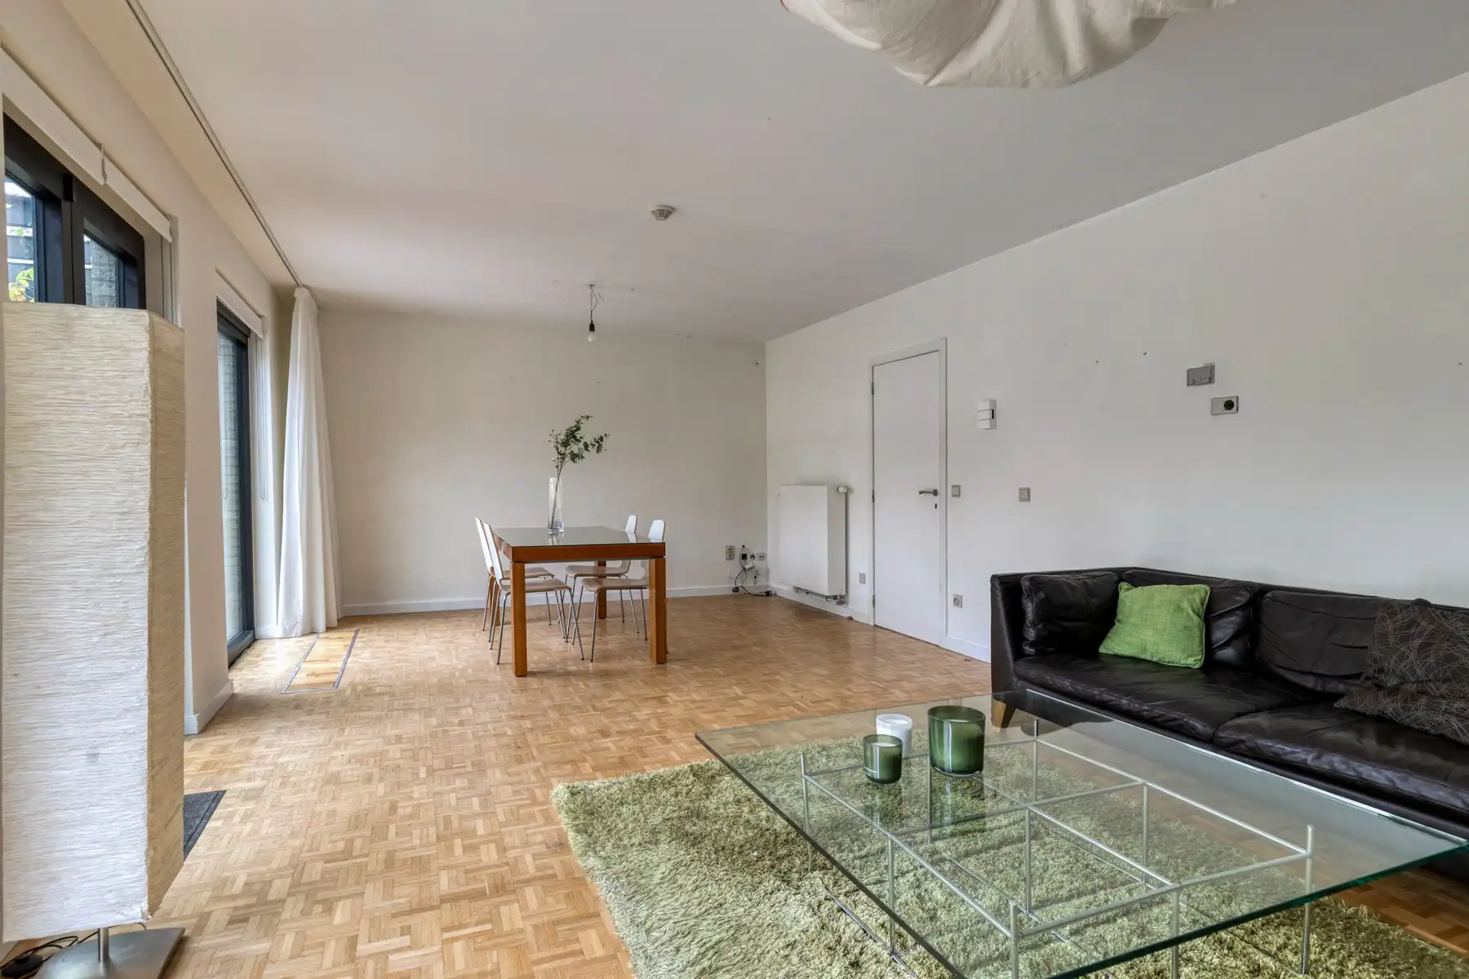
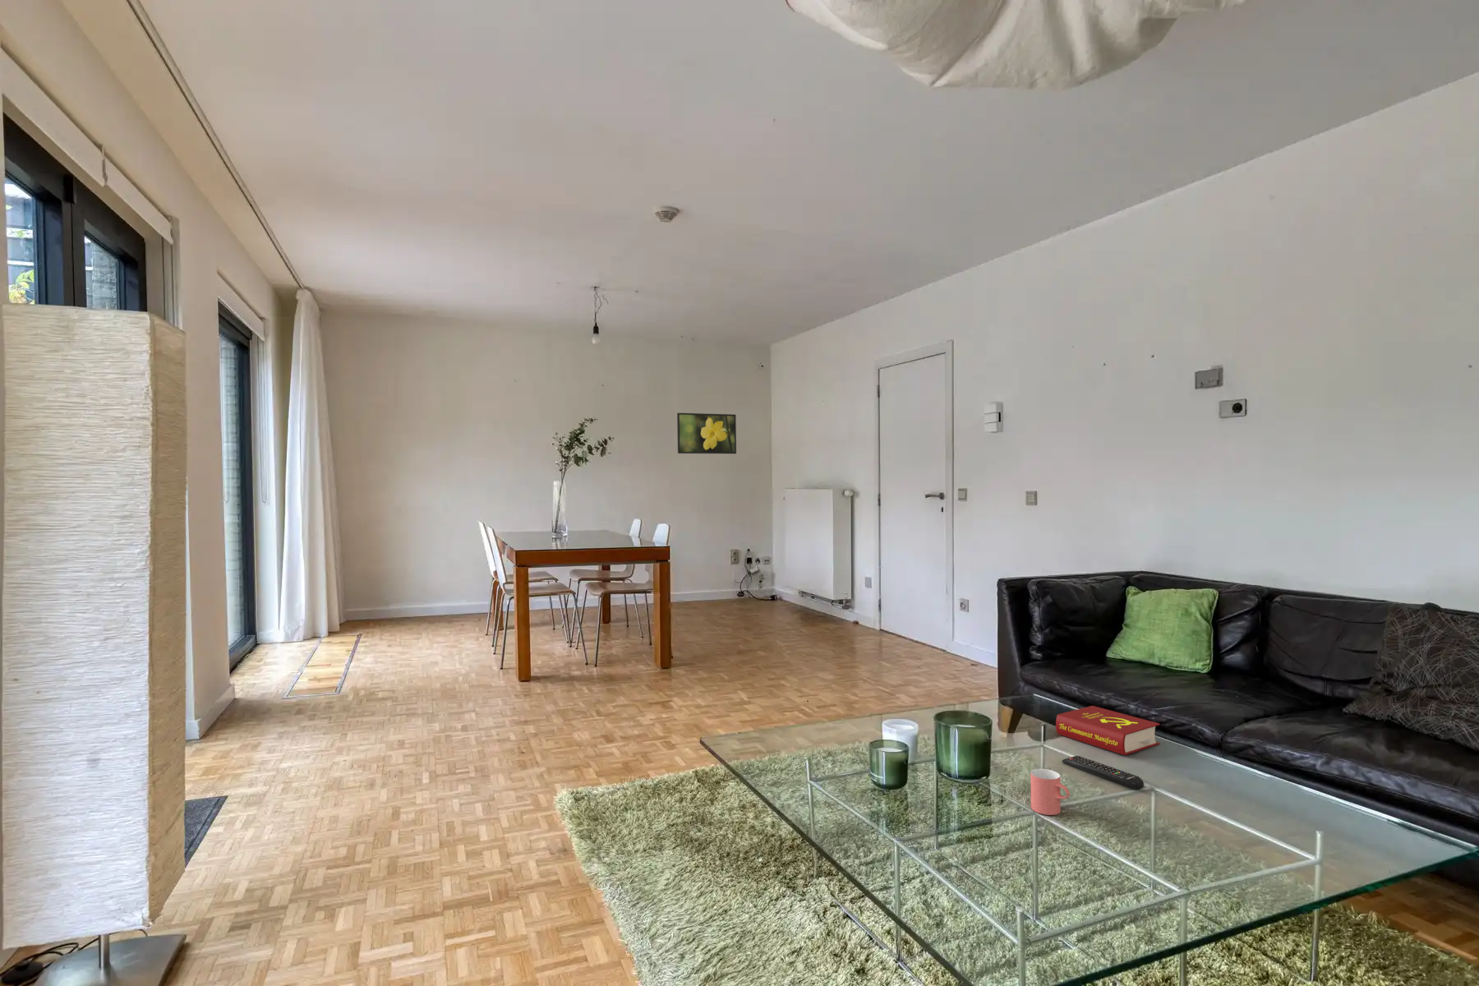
+ book (1107, 728)
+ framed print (706, 432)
+ remote control (1102, 770)
+ cup (1051, 793)
